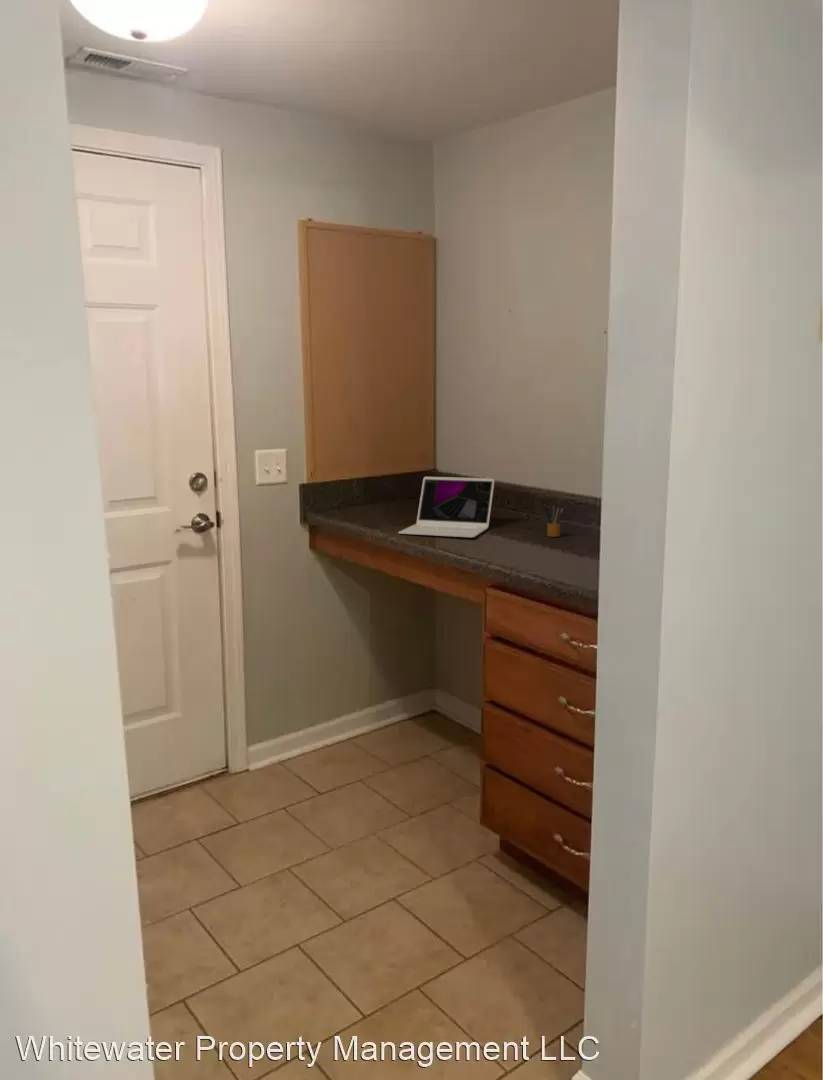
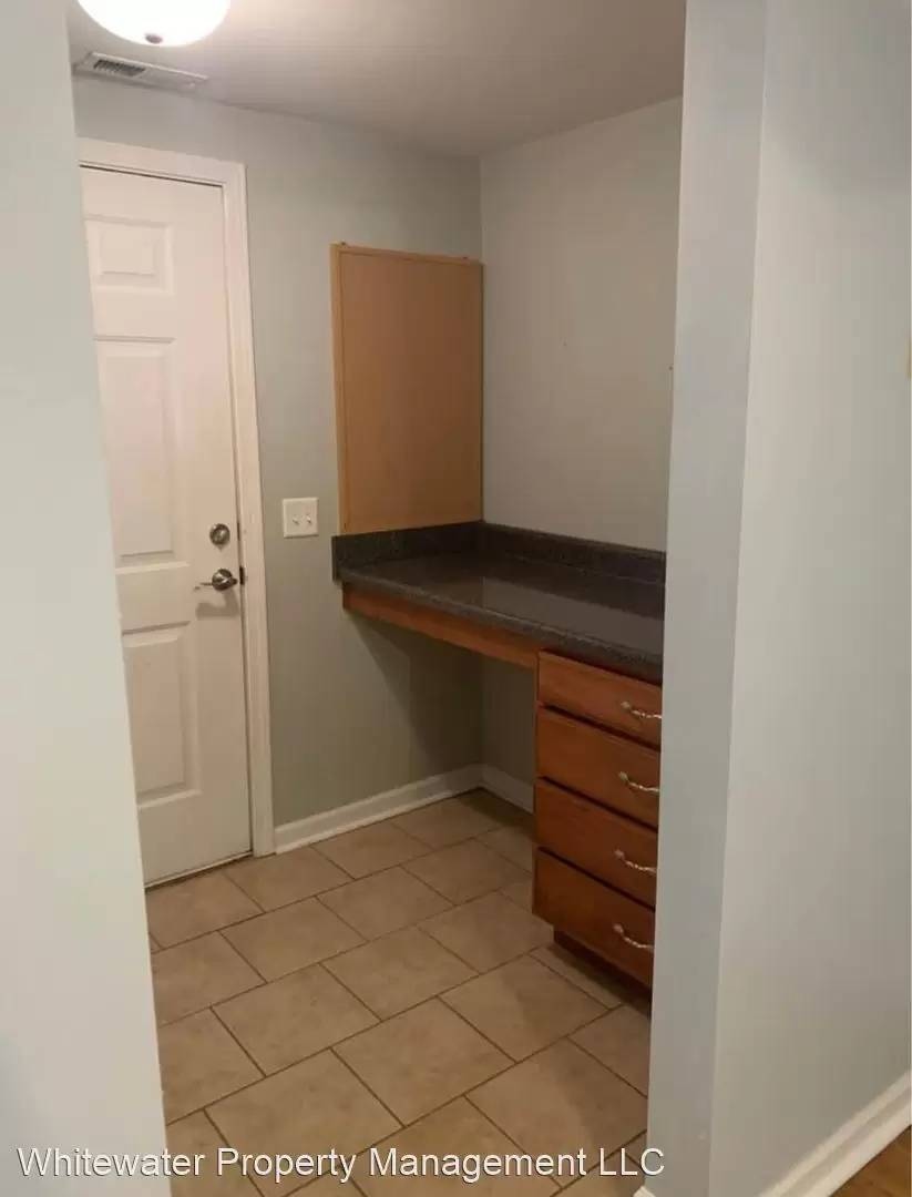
- laptop (447, 503)
- pencil box (553, 519)
